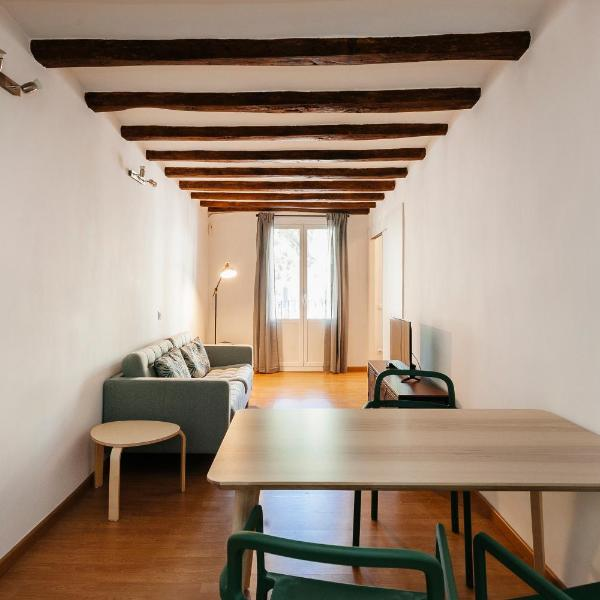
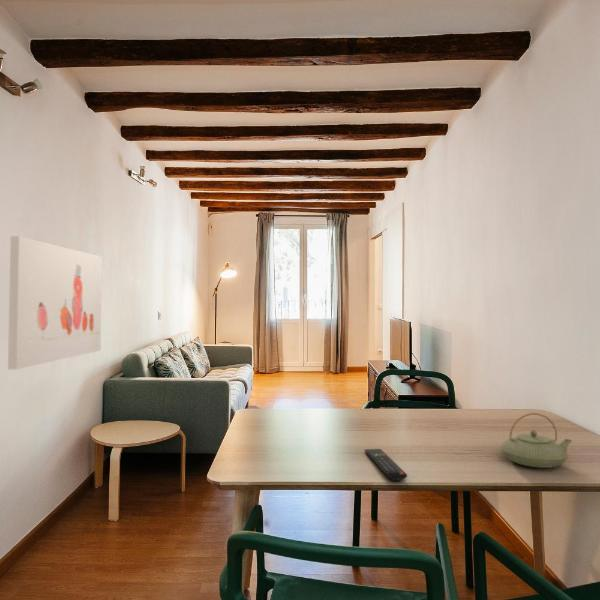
+ teapot (537, 437)
+ wall art (63, 303)
+ remote control (384, 463)
